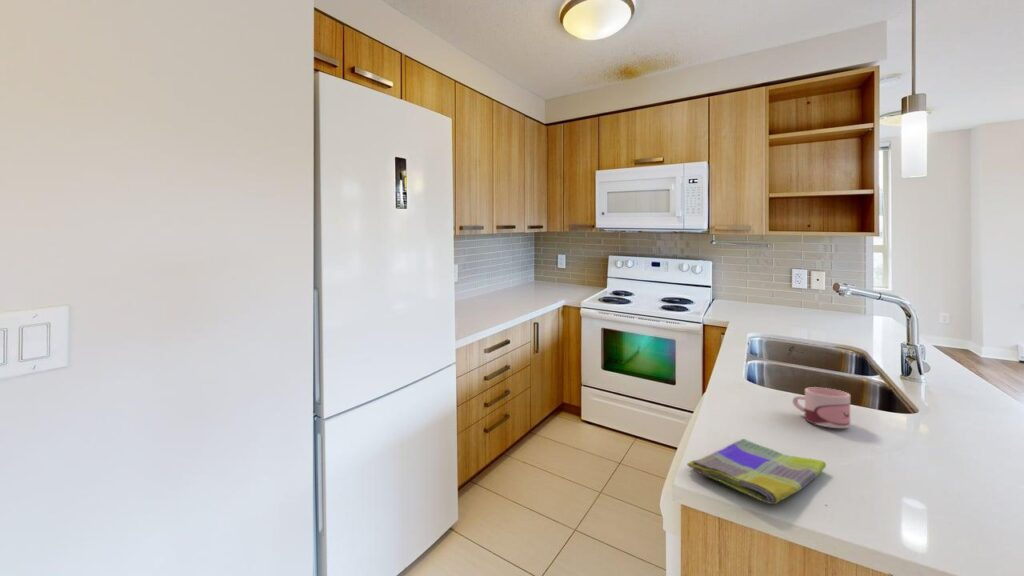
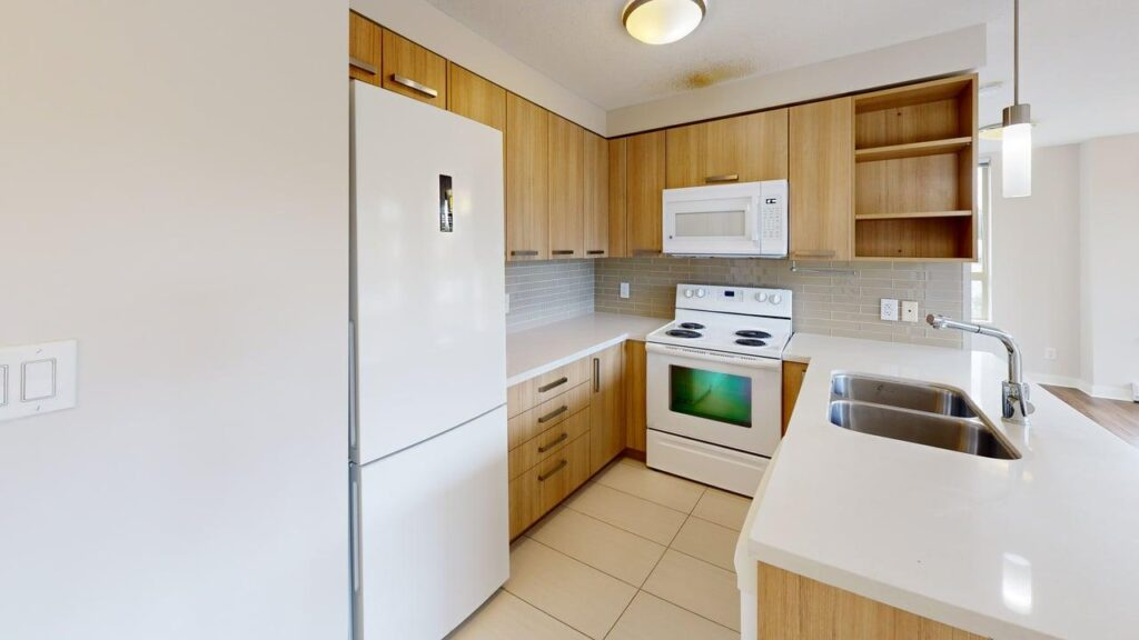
- mug (820, 405)
- dish towel (756, 466)
